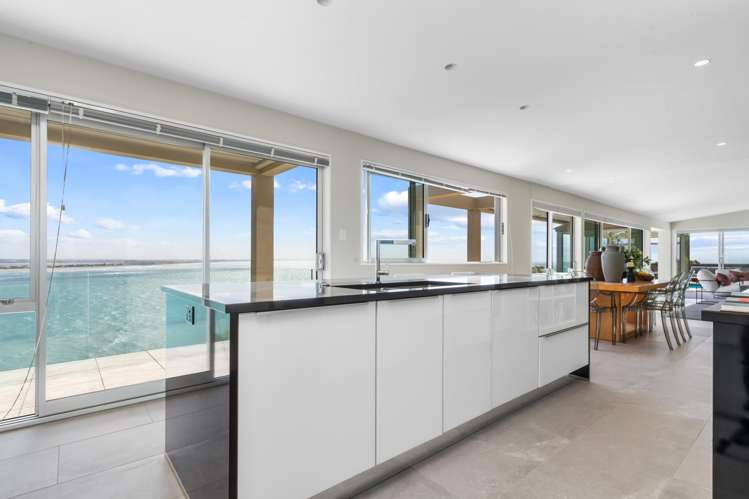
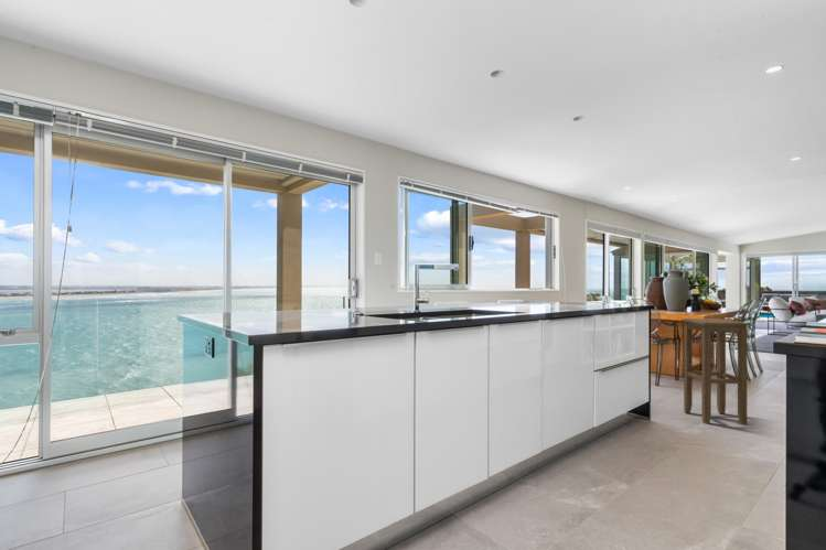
+ stool (714, 371)
